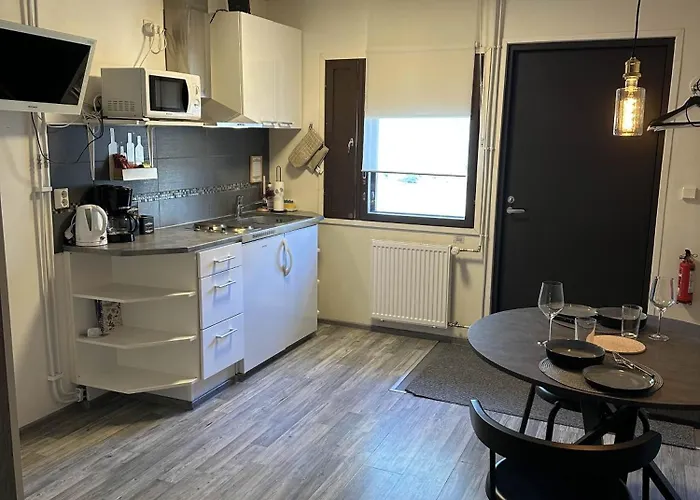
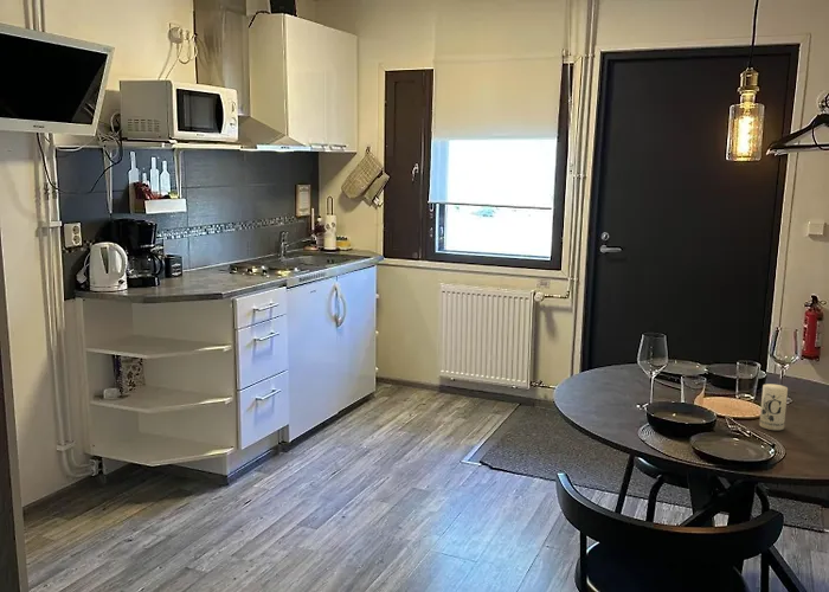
+ candle (773, 406)
